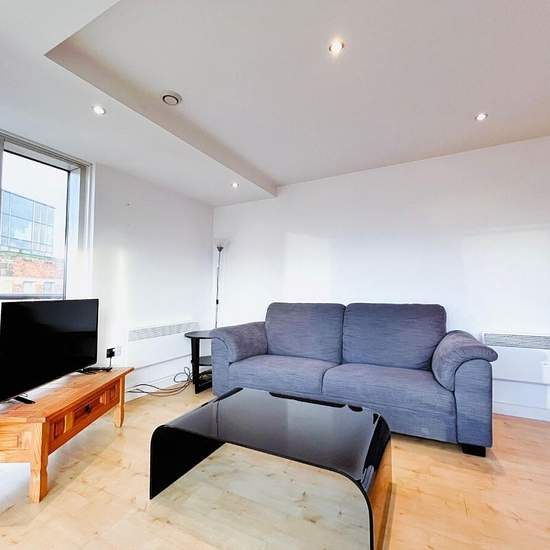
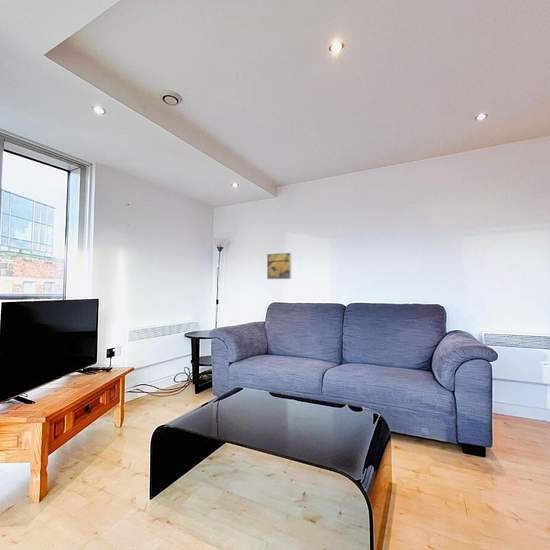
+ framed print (278, 266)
